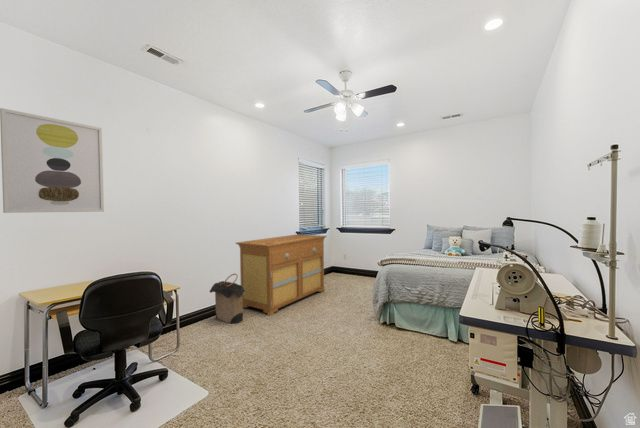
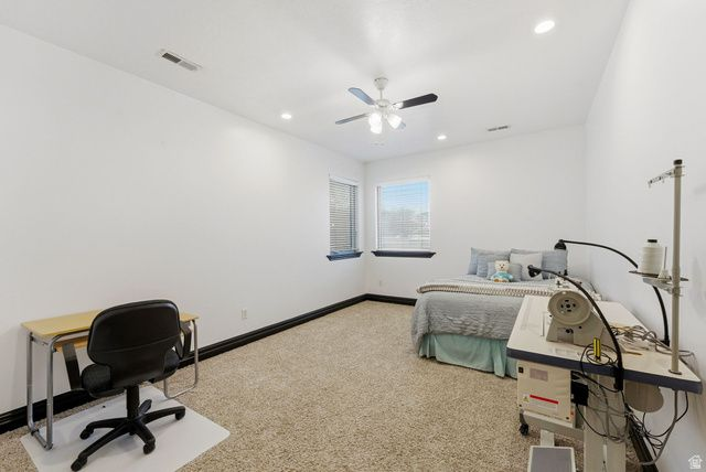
- laundry hamper (227, 296)
- sideboard (286, 268)
- wall art (58, 165)
